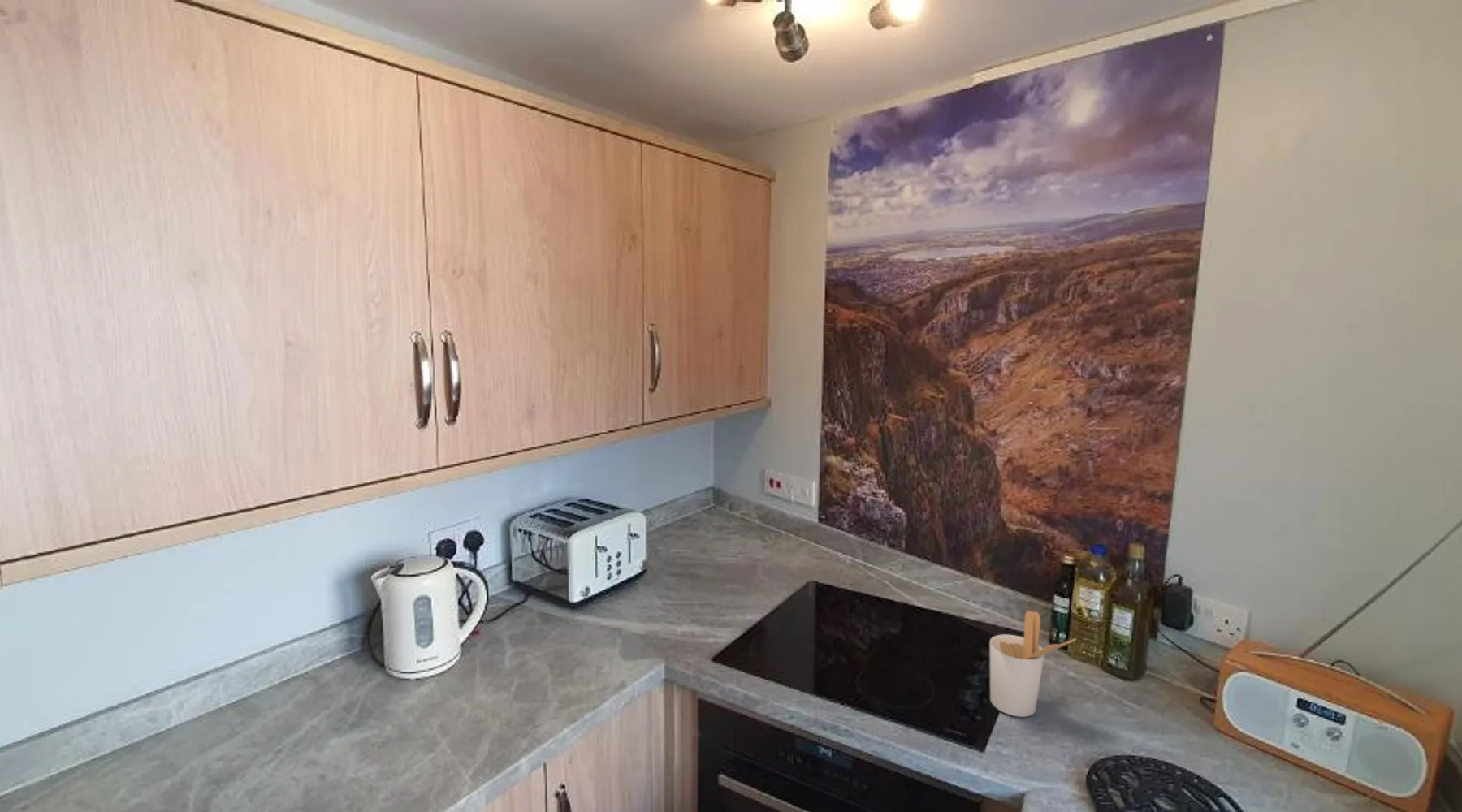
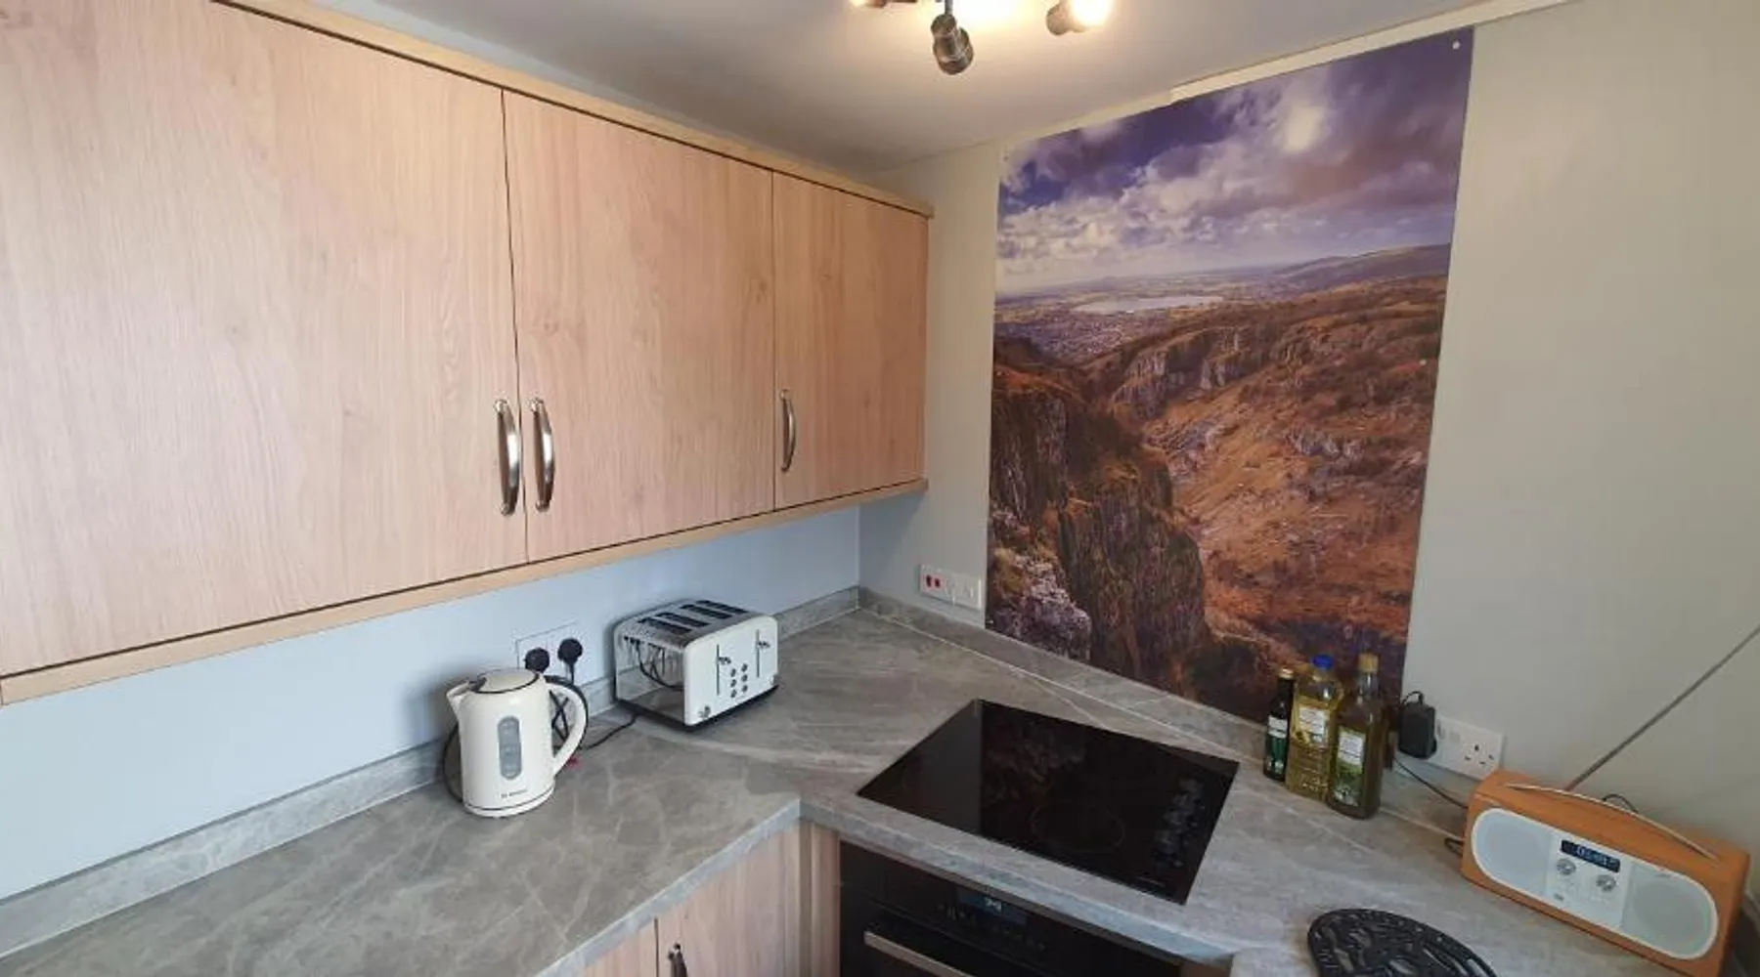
- utensil holder (1028, 667)
